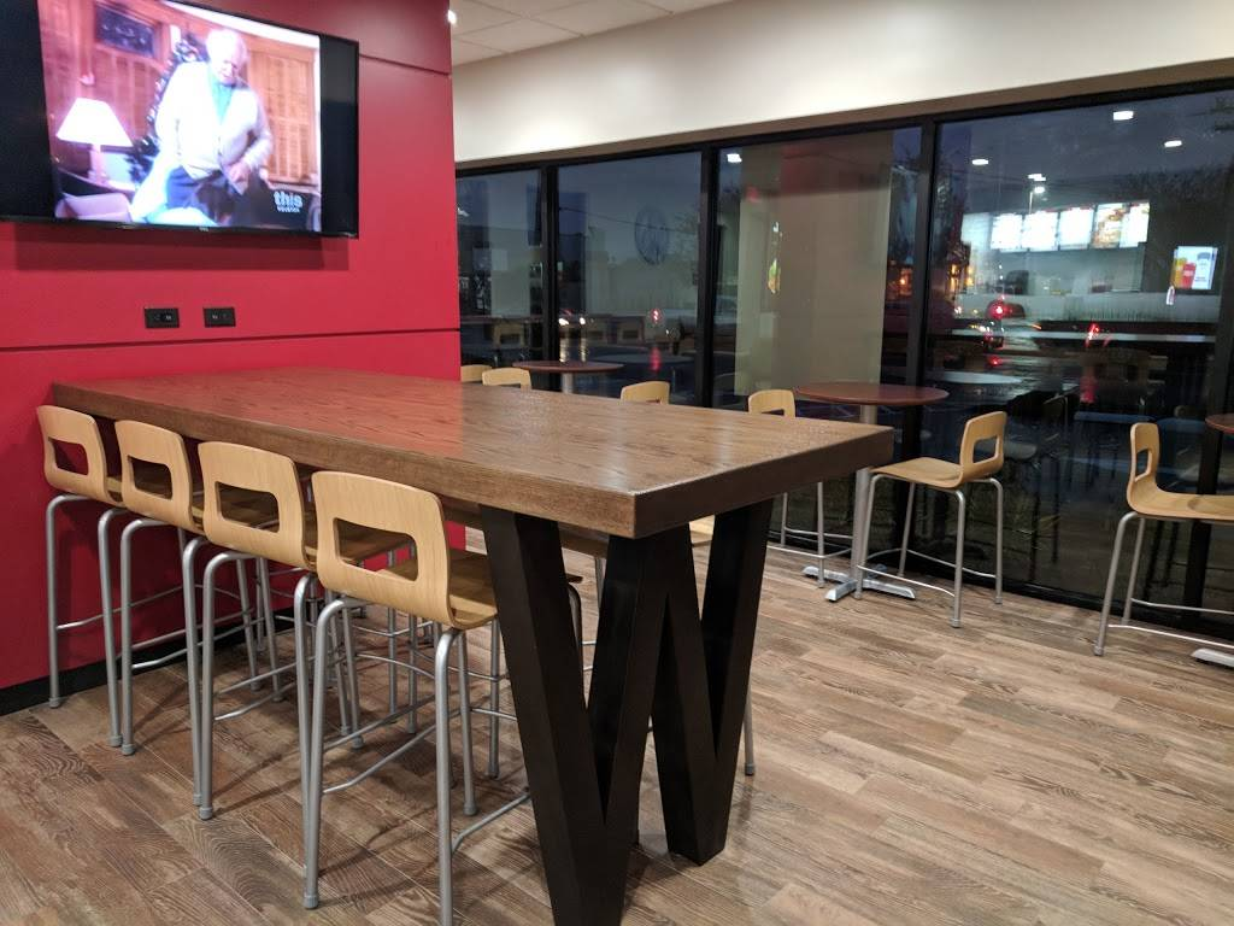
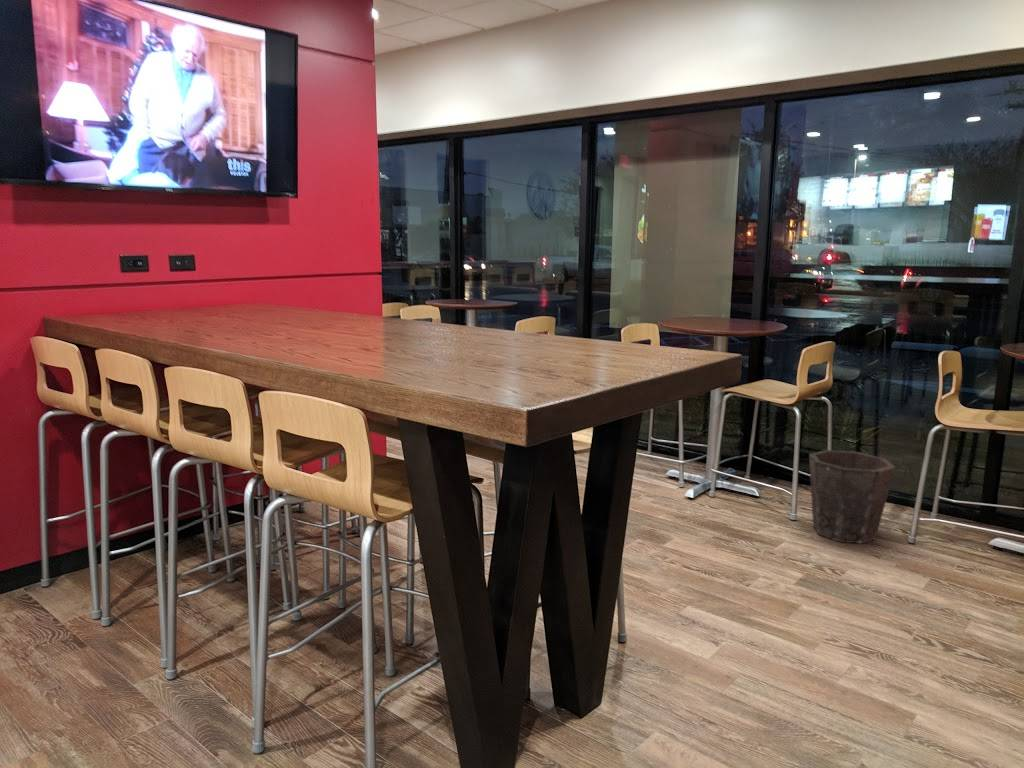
+ waste bin (847, 496)
